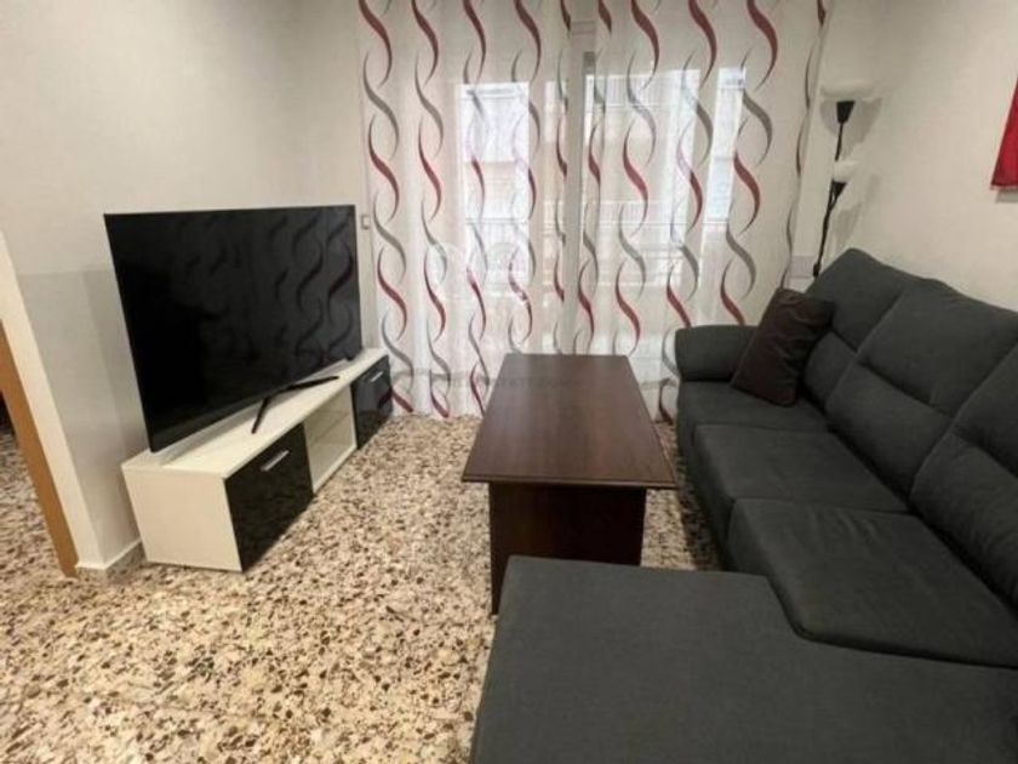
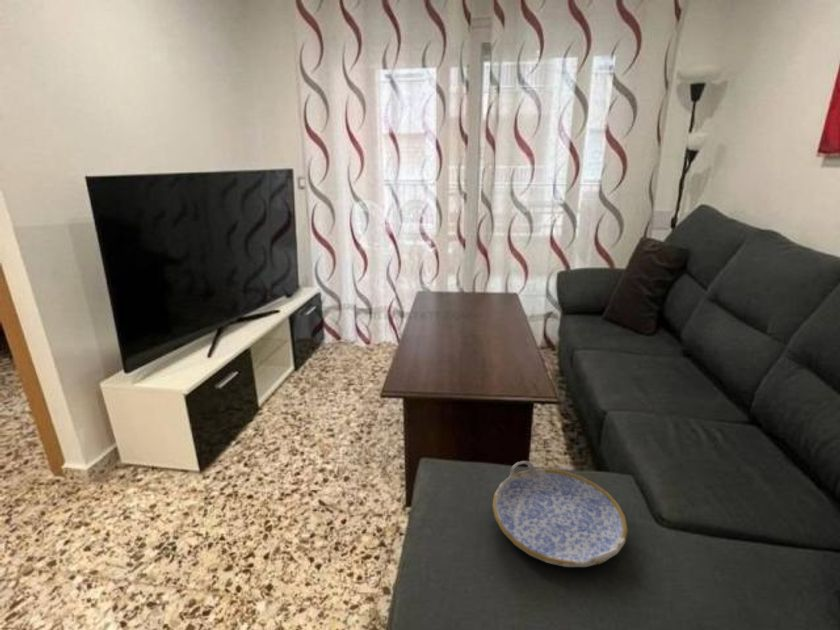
+ serving tray (557, 512)
